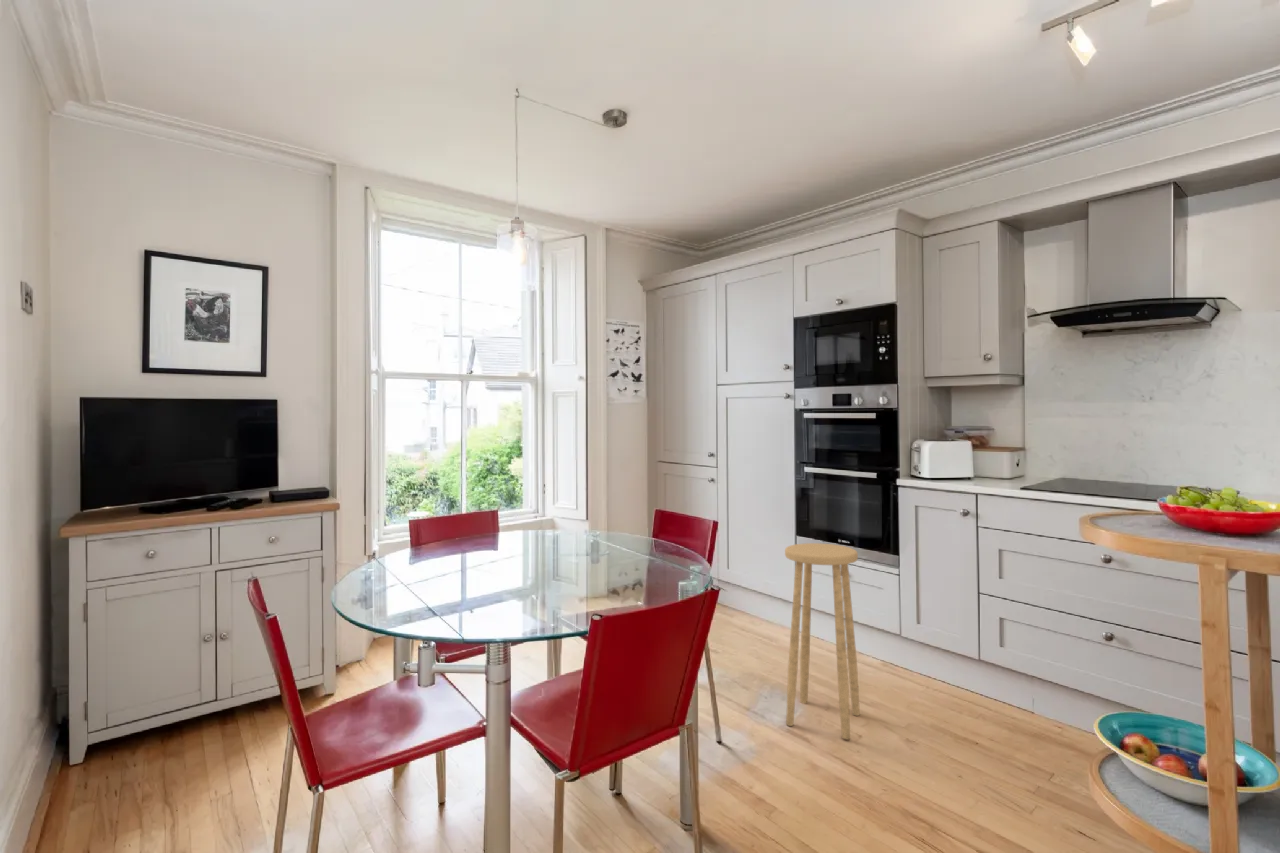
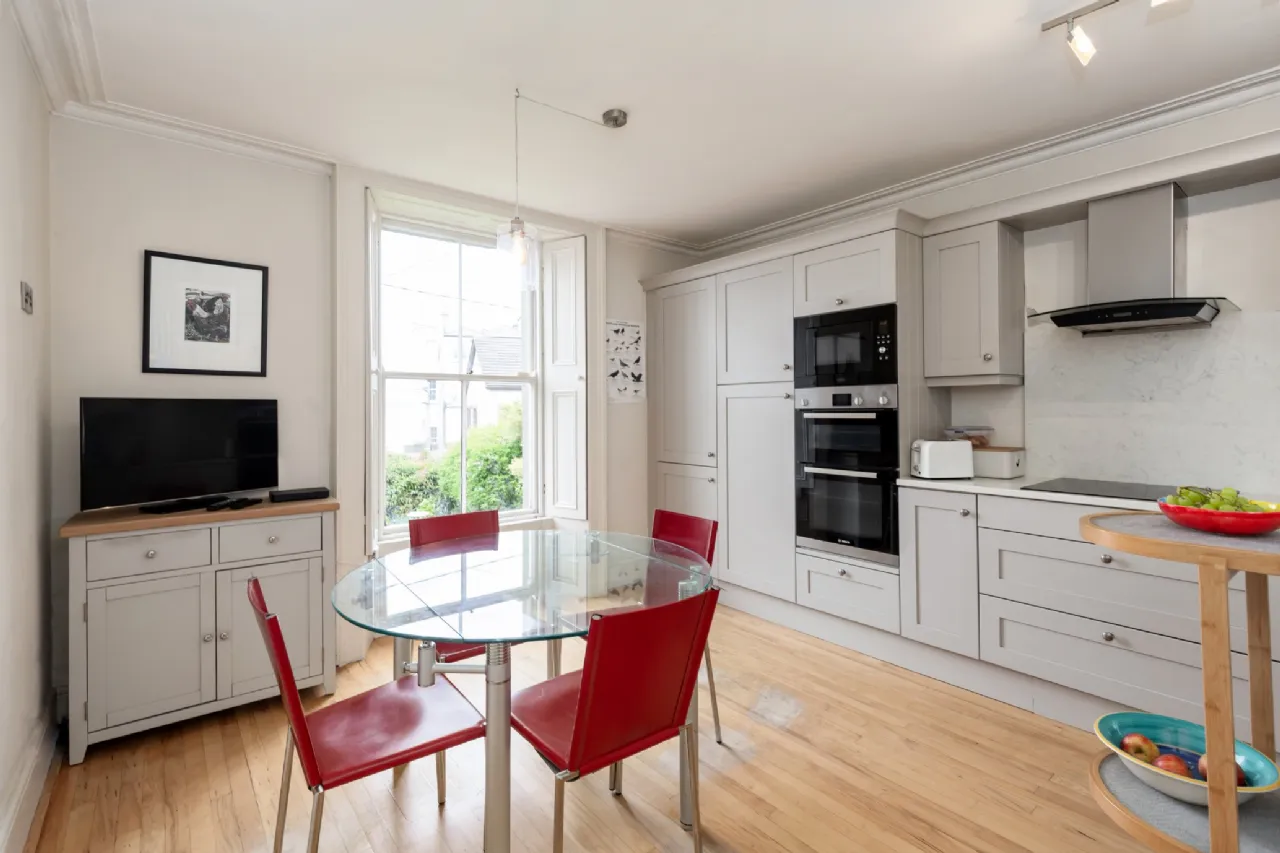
- stool (809, 634)
